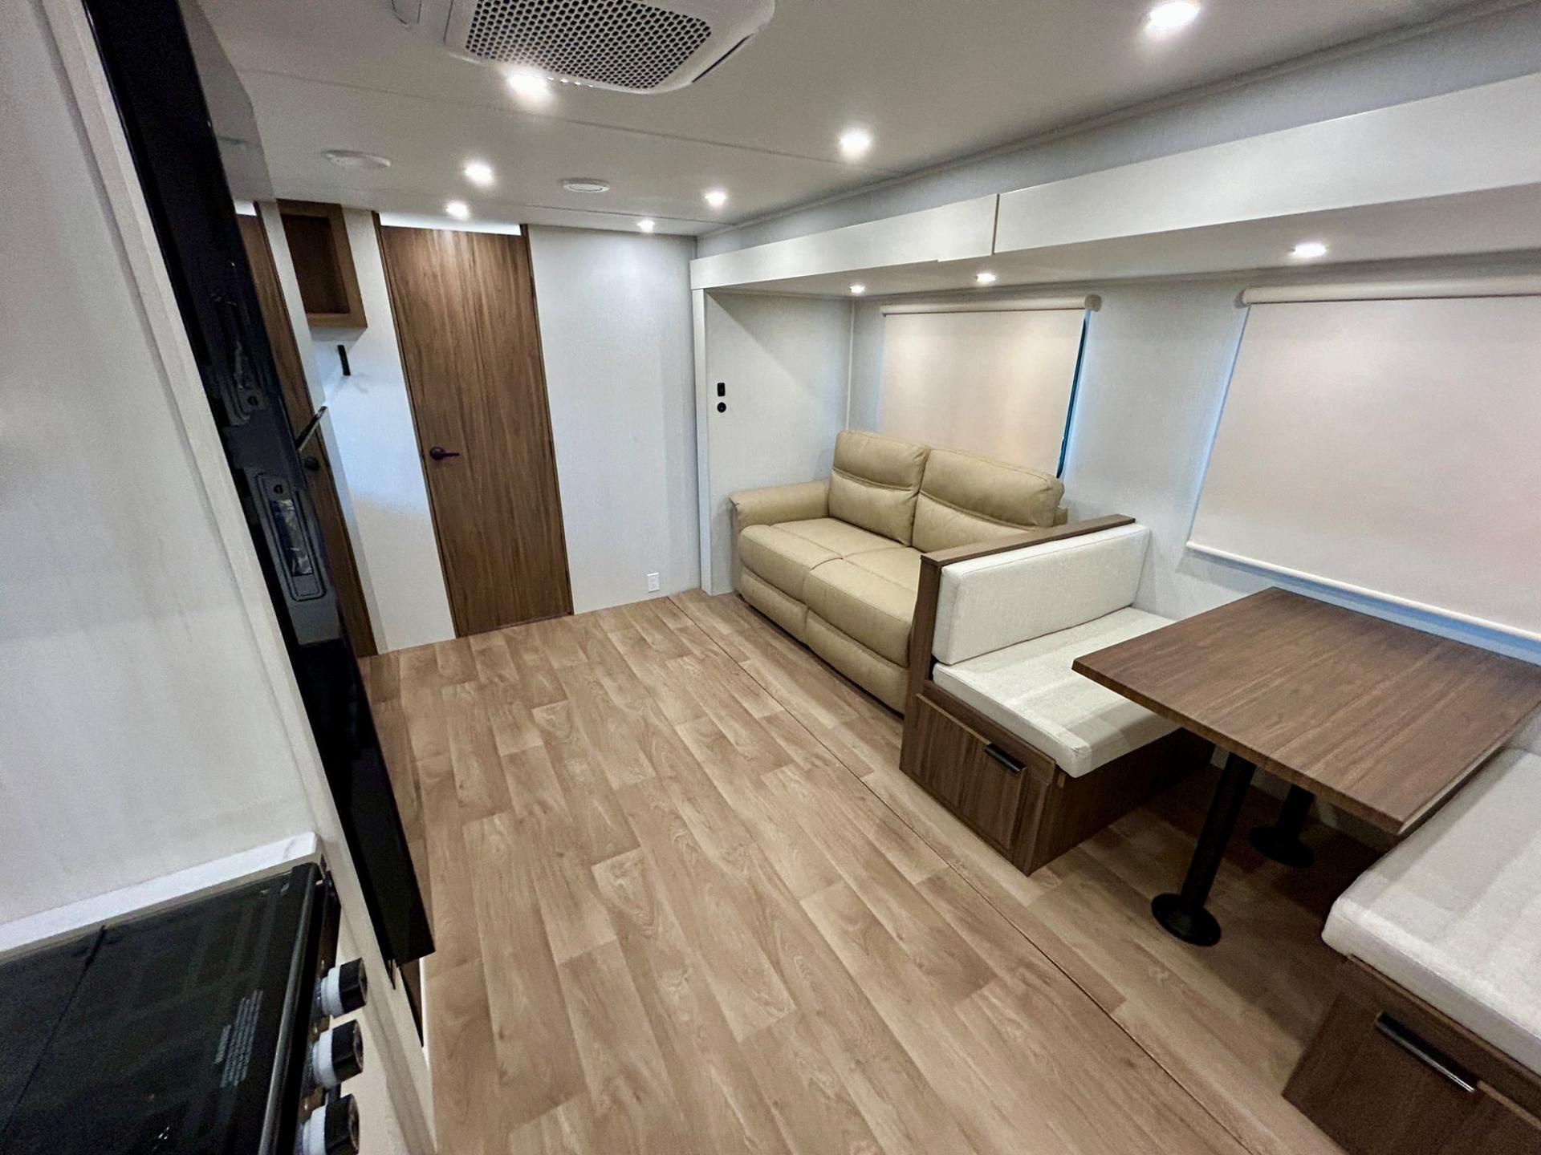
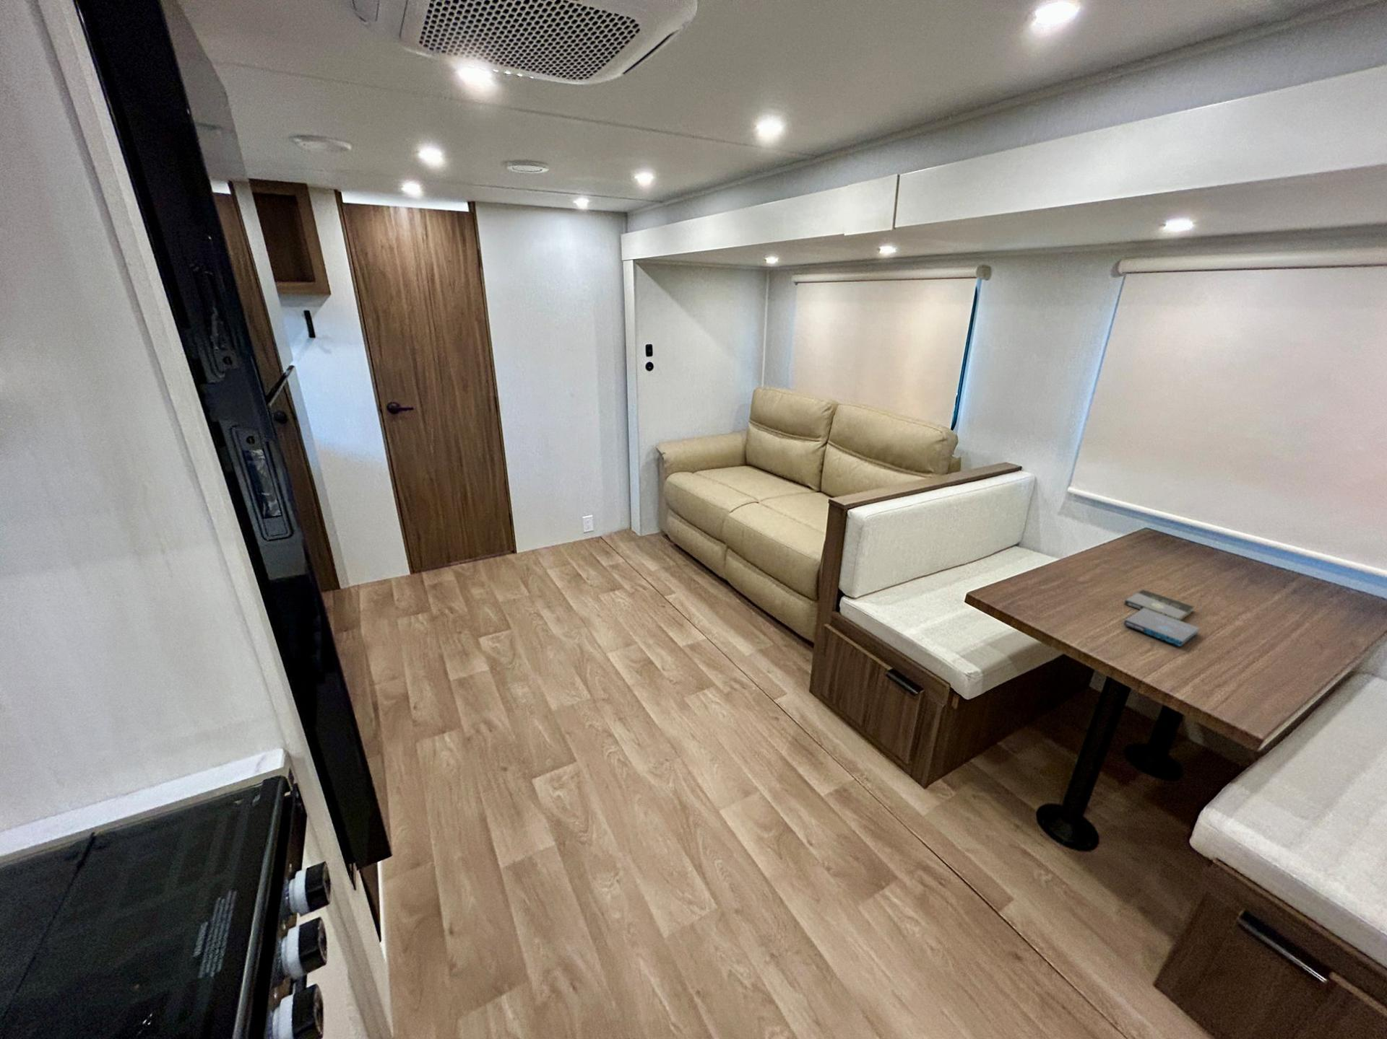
+ music album box set (1160, 616)
